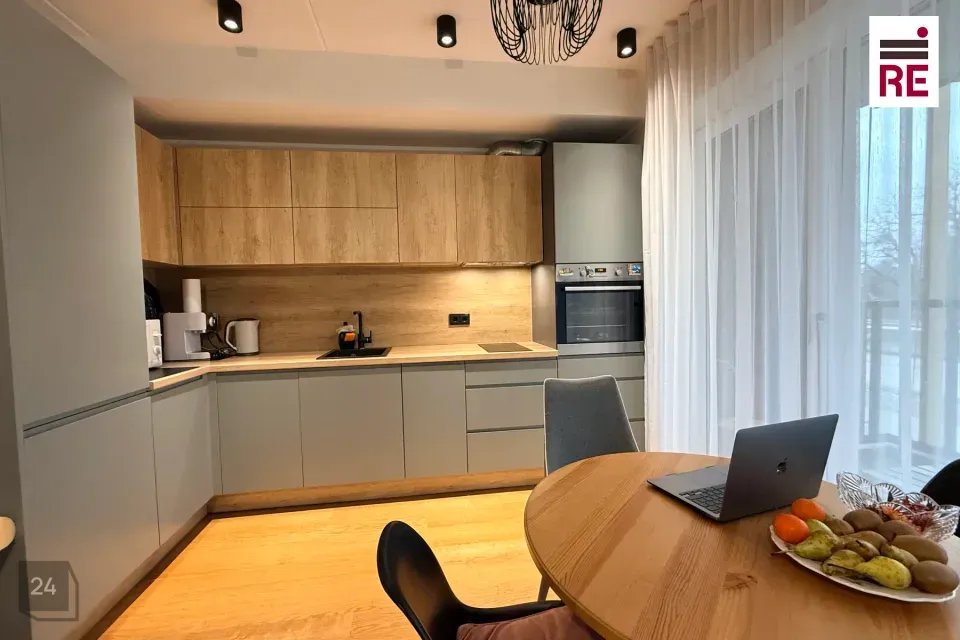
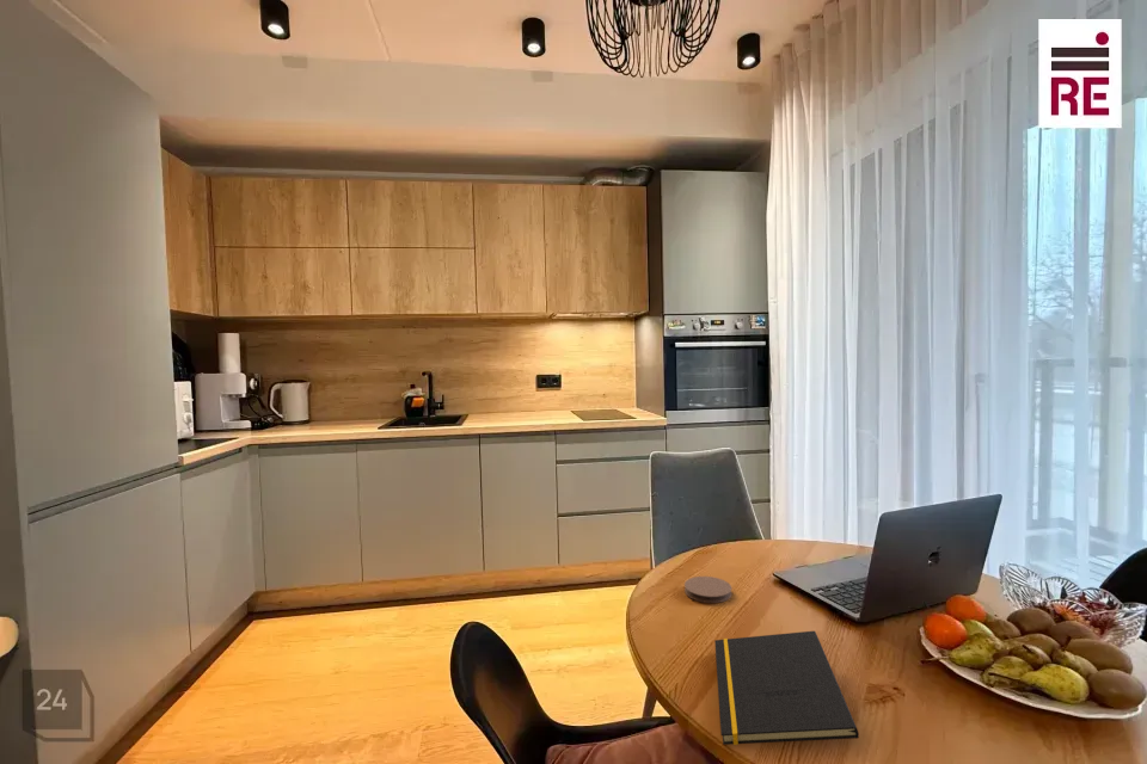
+ coaster (707, 589)
+ notepad (774, 680)
